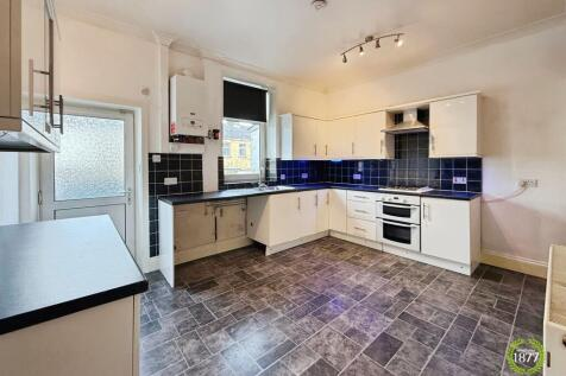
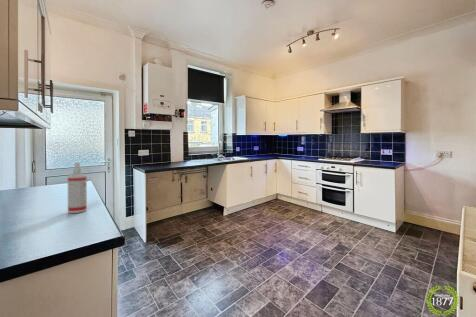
+ spray bottle (77, 186)
